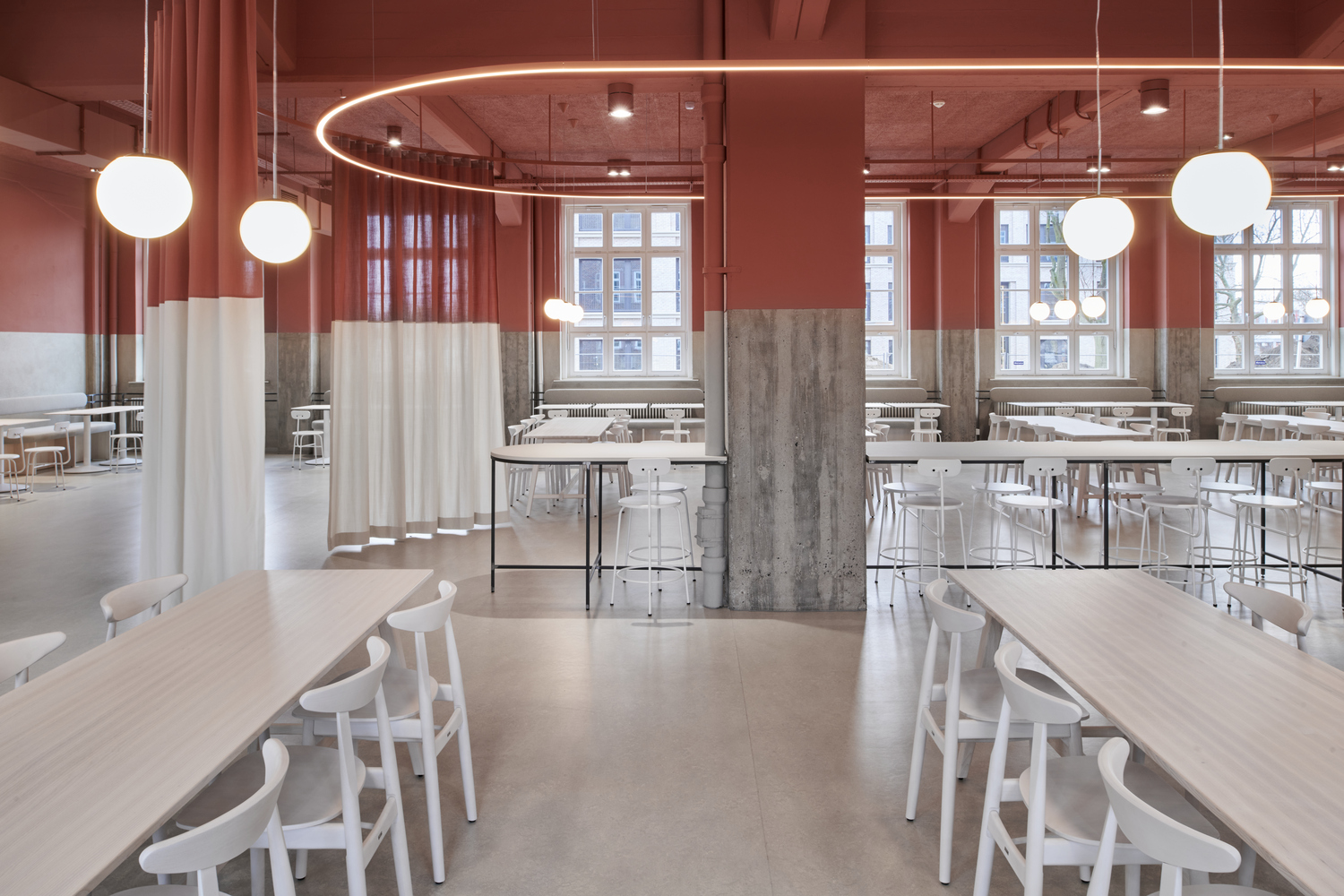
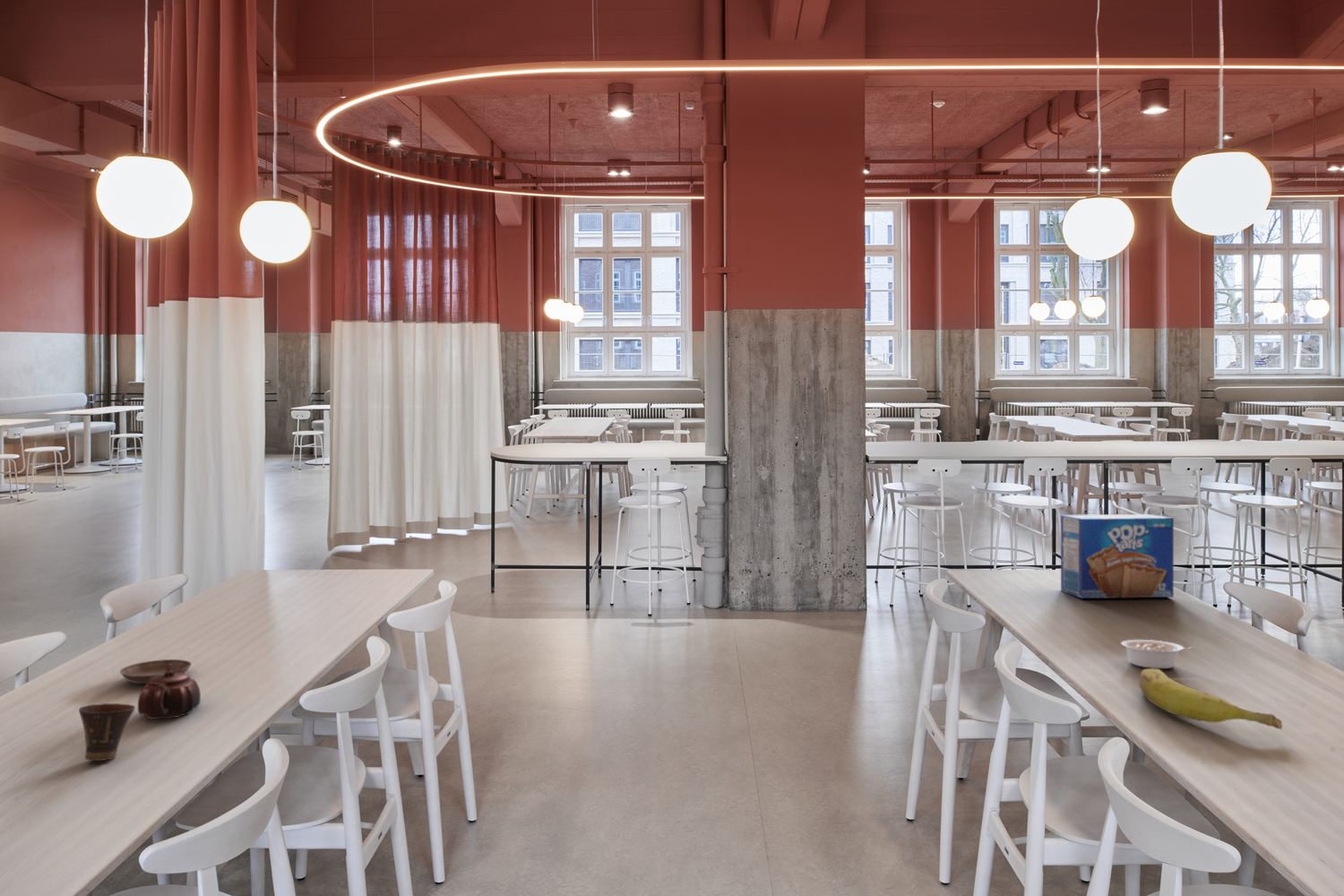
+ teapot (168, 689)
+ toaster pastry box (1116, 555)
+ banana (1194, 692)
+ saucer (156, 672)
+ legume (1154, 652)
+ cup (108, 730)
